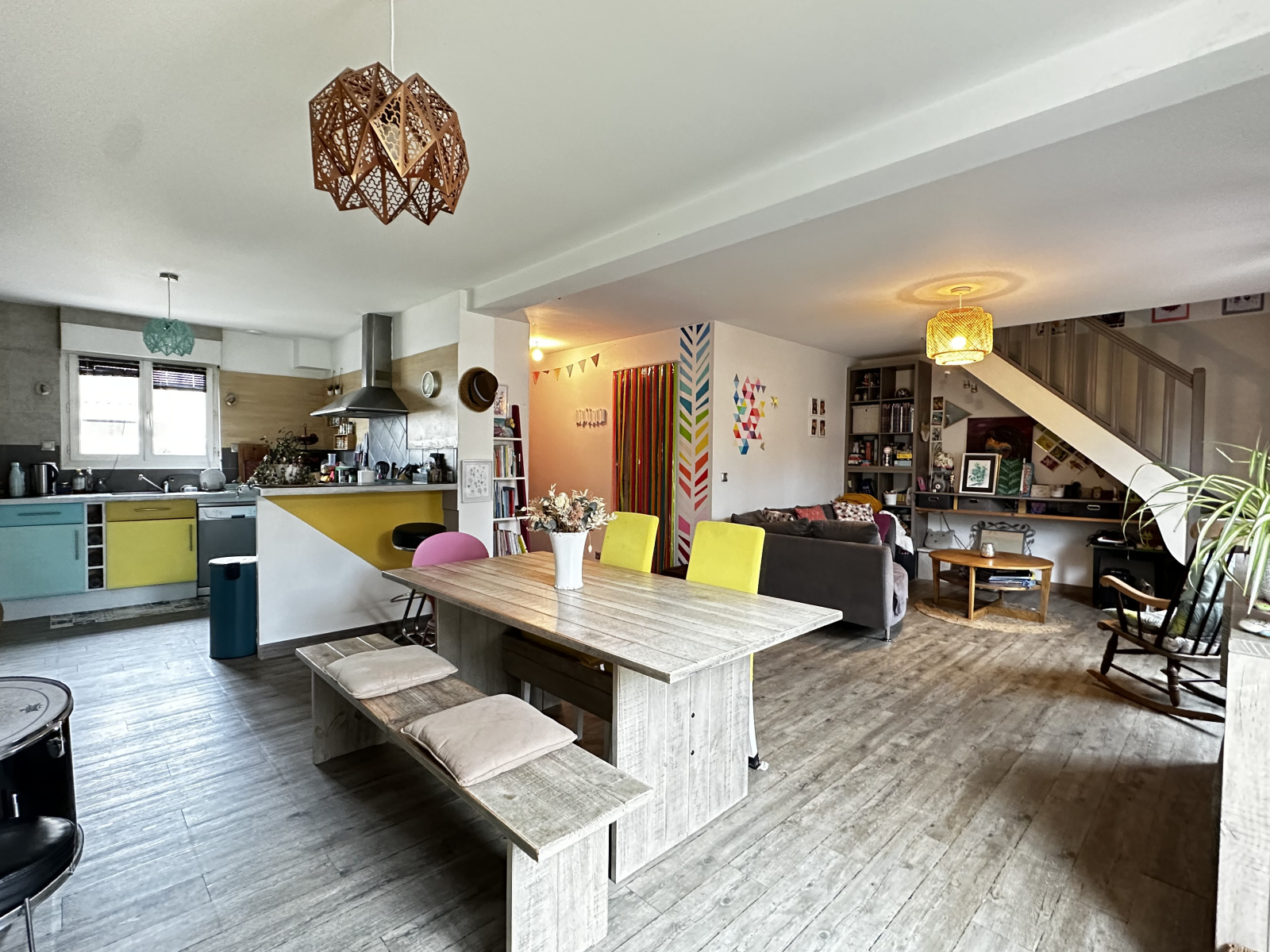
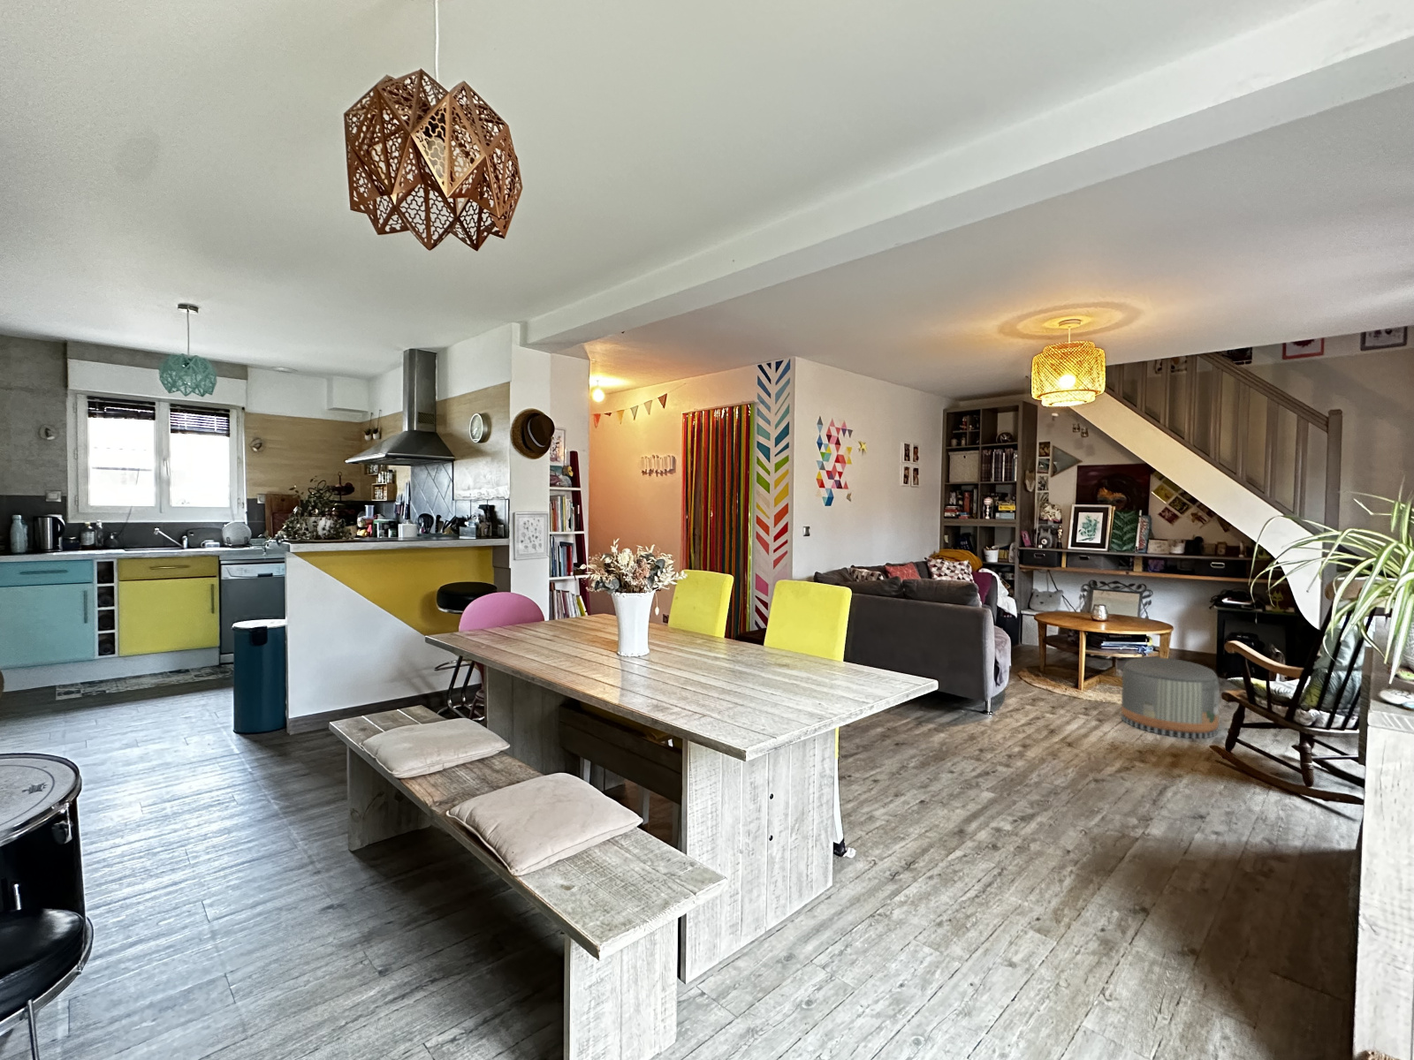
+ pouf (1168, 693)
